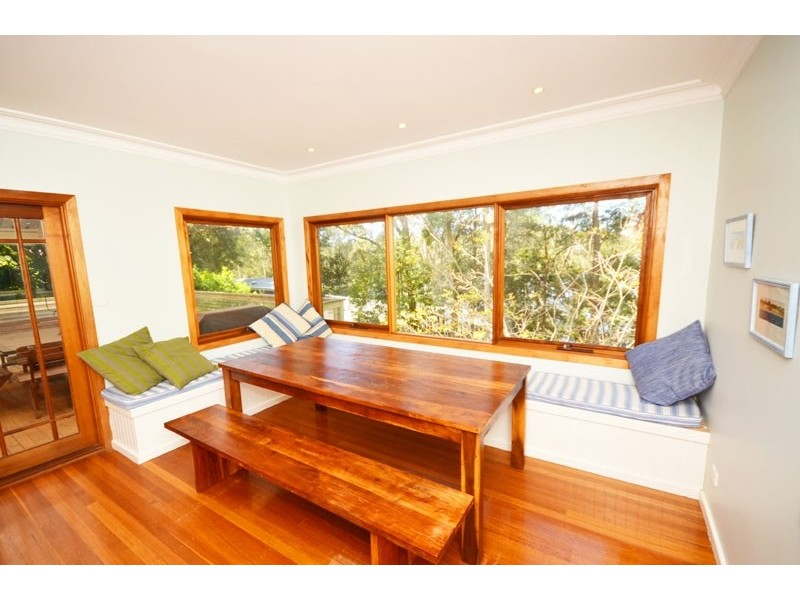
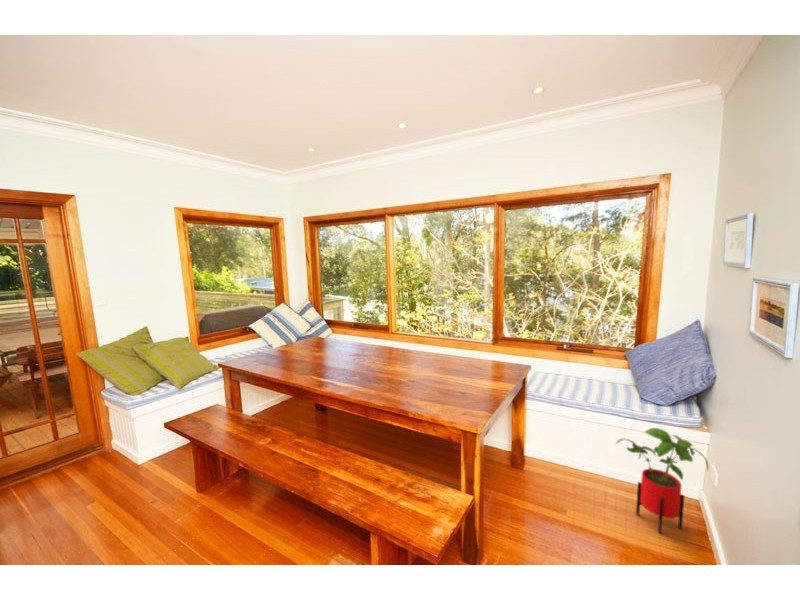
+ house plant (659, 474)
